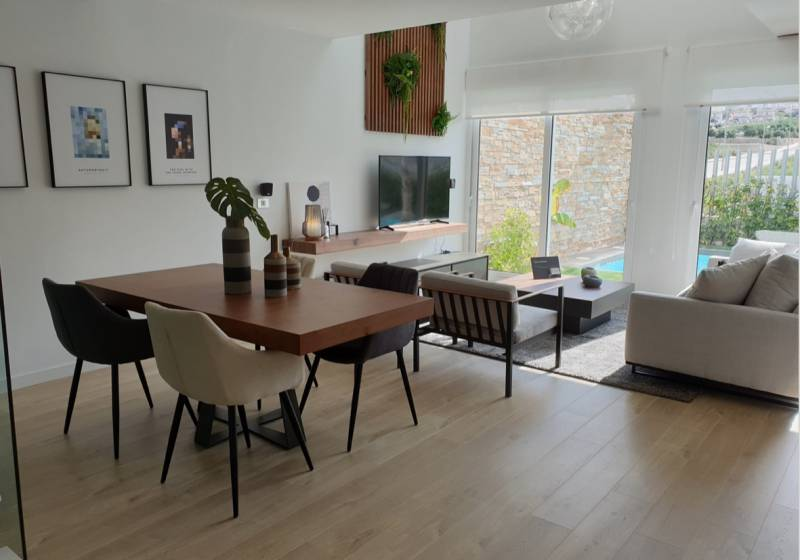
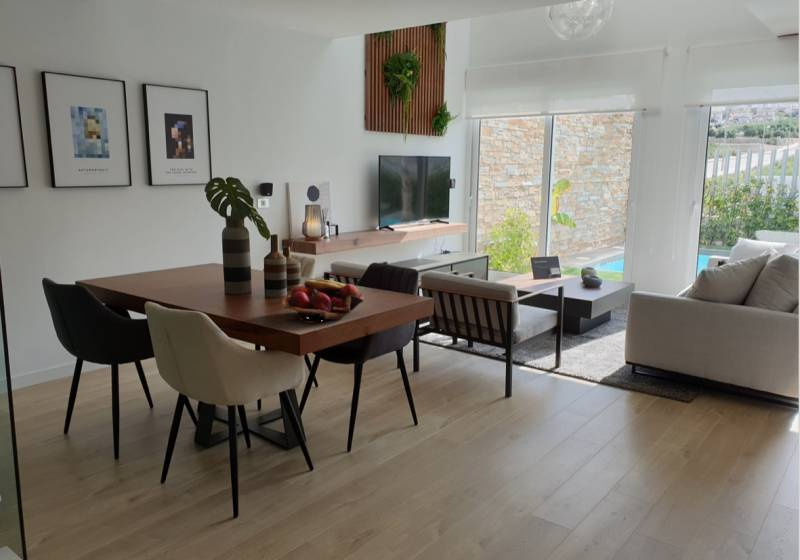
+ fruit basket (322, 298)
